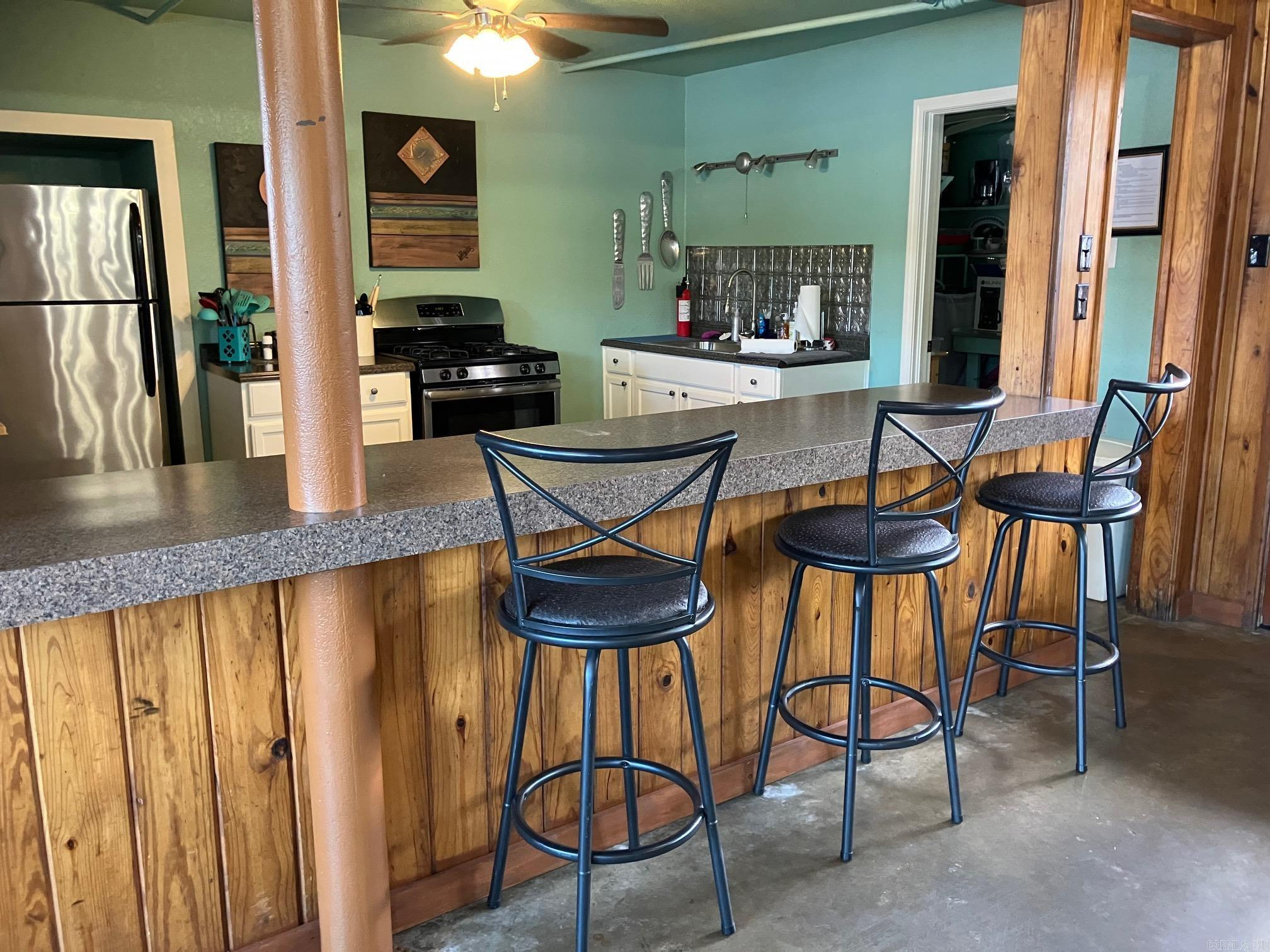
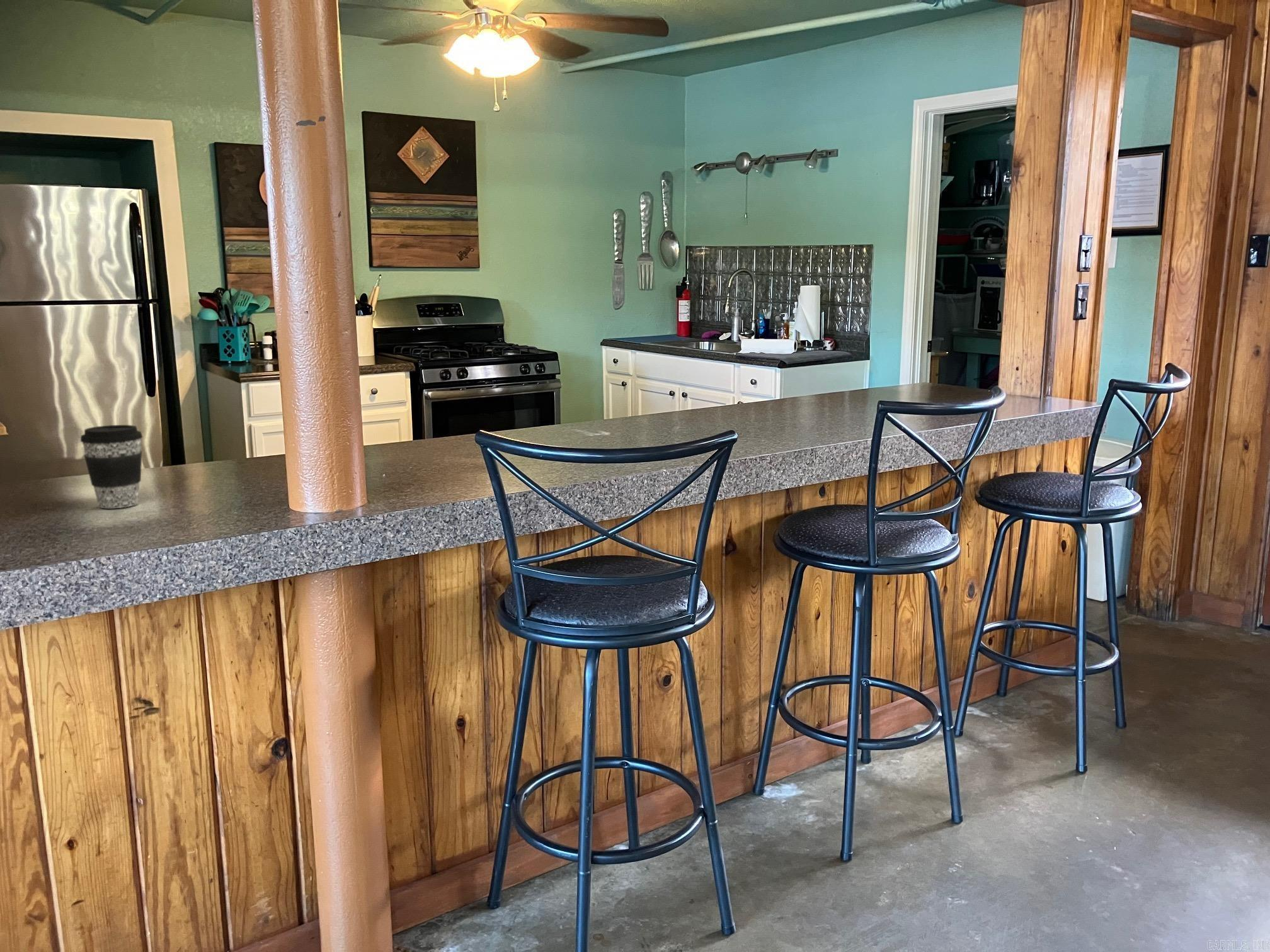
+ coffee cup (115, 467)
